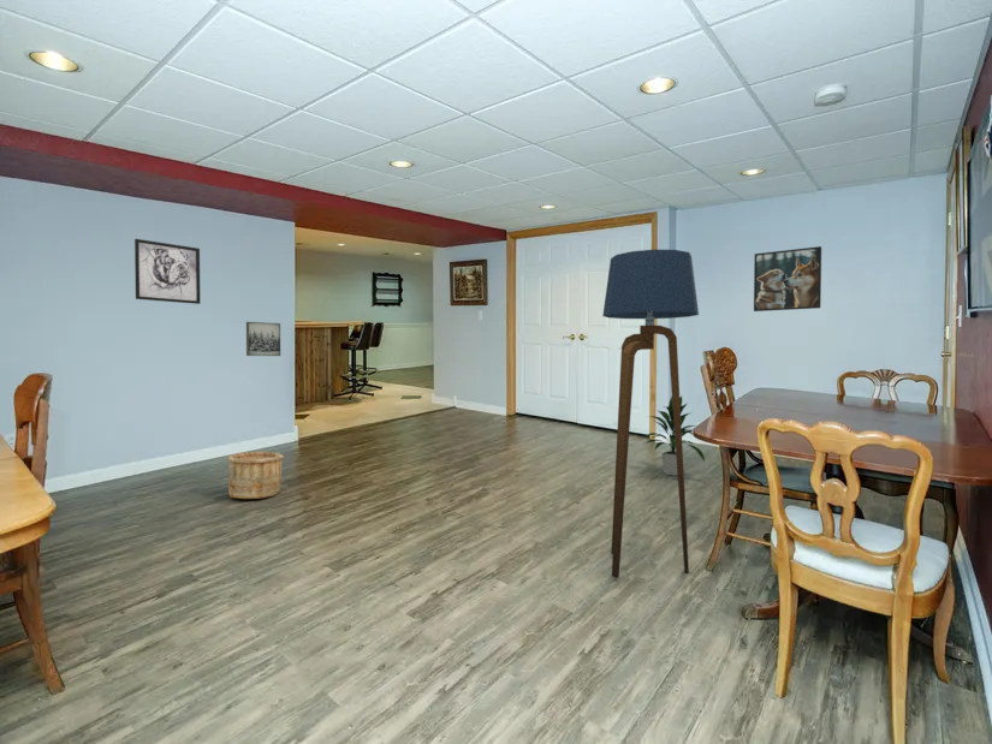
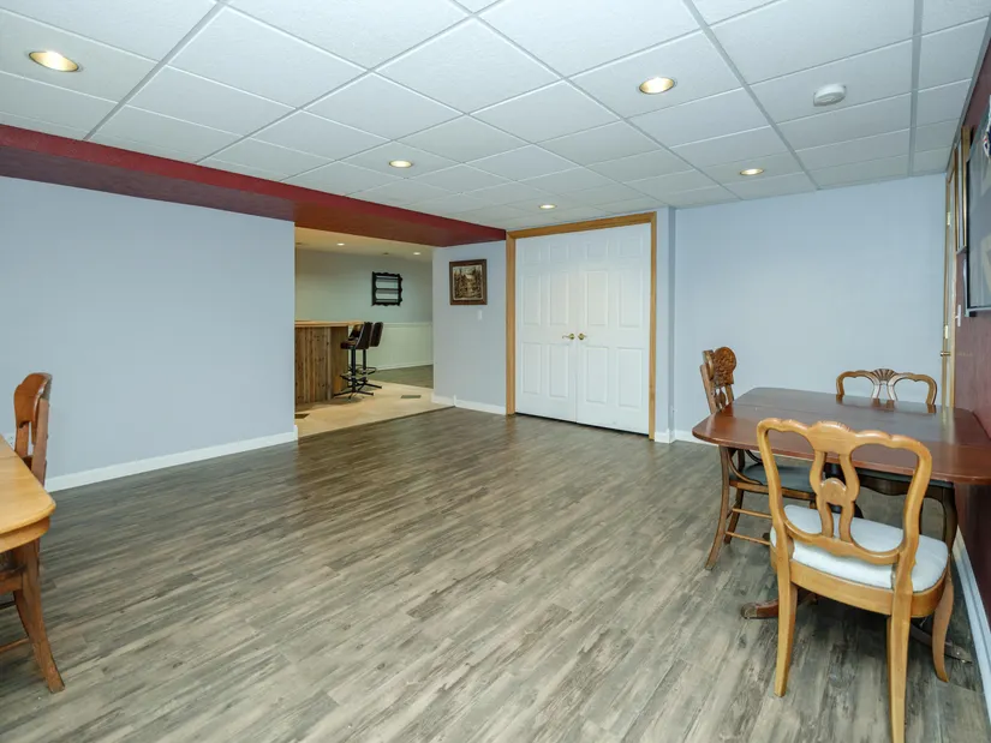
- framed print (786, 280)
- wooden bucket (255, 474)
- wall art (168, 272)
- indoor plant (673, 435)
- floor lamp (630, 411)
- wall art (263, 339)
